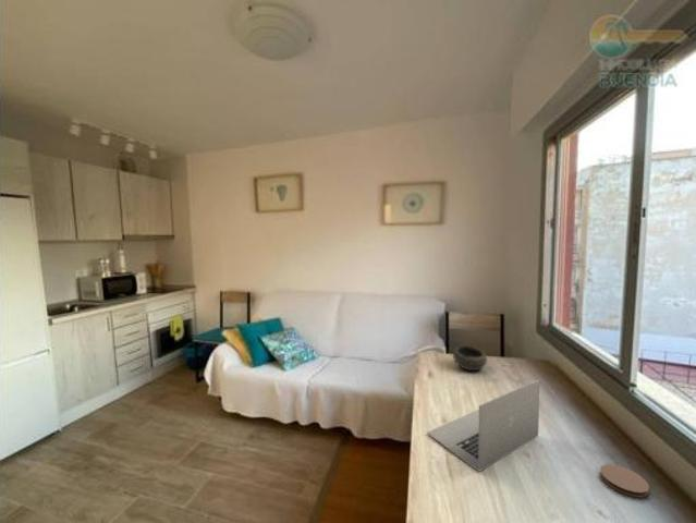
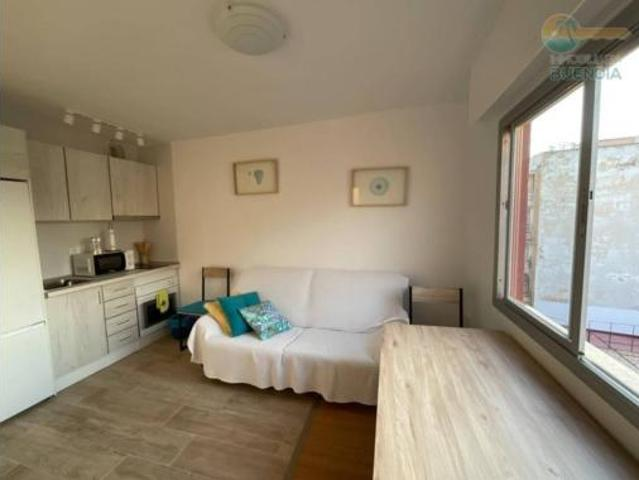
- bowl (471, 357)
- coaster (623, 479)
- laptop (481, 406)
